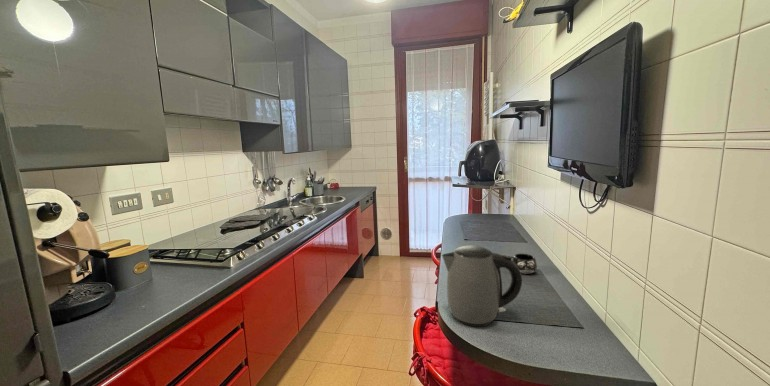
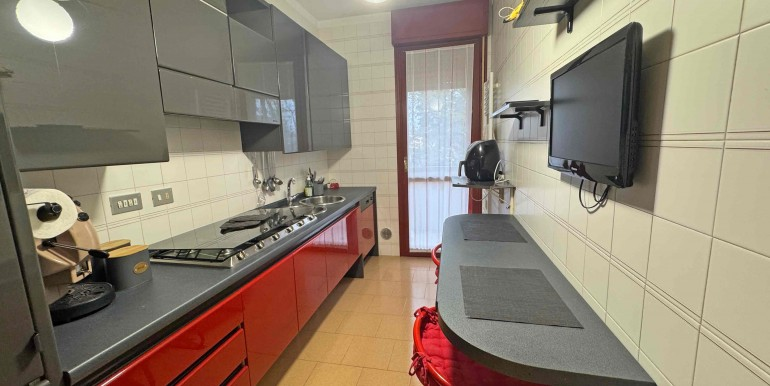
- kettle (480, 282)
- mug (520, 263)
